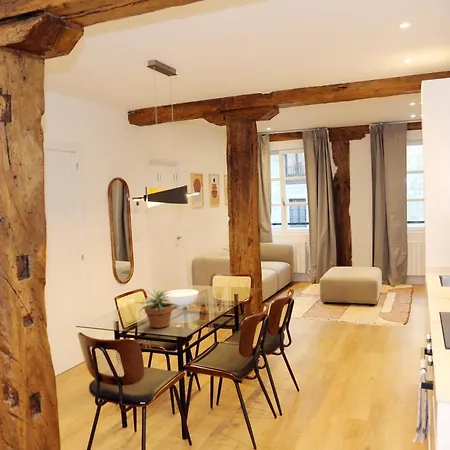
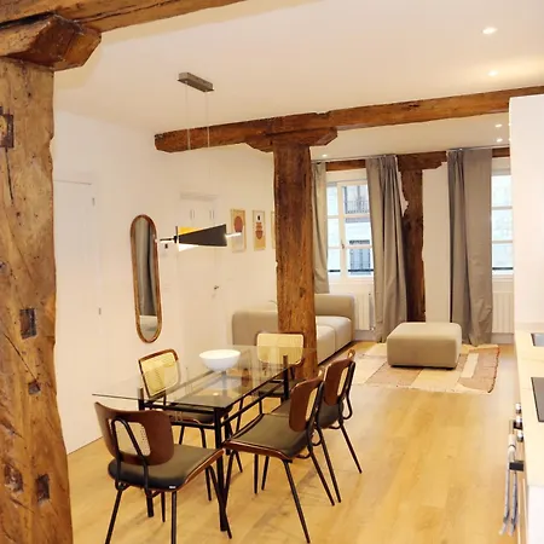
- potted plant (158, 307)
